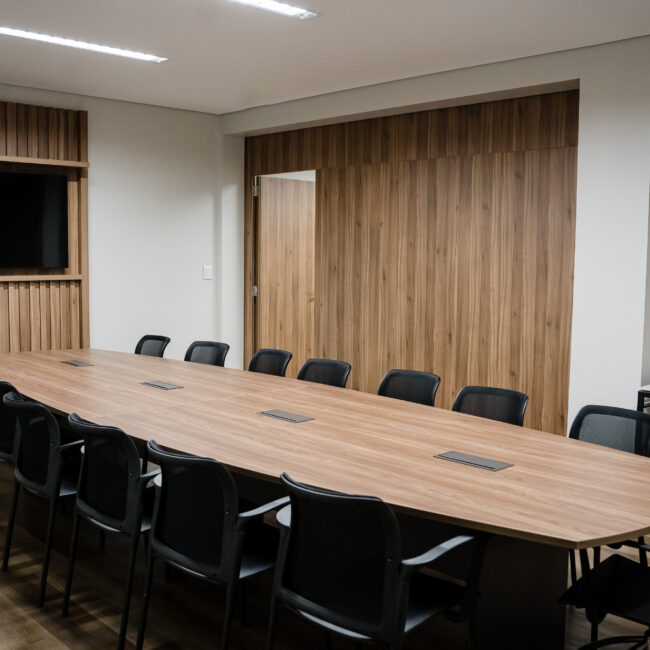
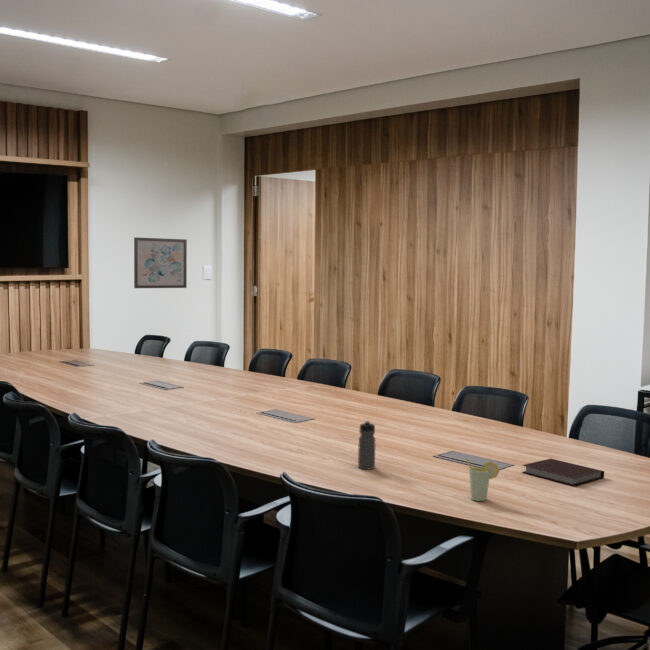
+ cup (482, 479)
+ notebook (562, 471)
+ wall art (161, 263)
+ water bottle (366, 444)
